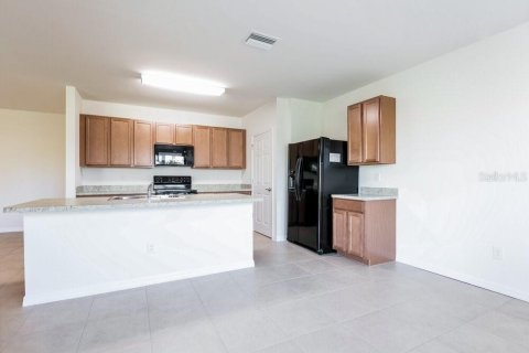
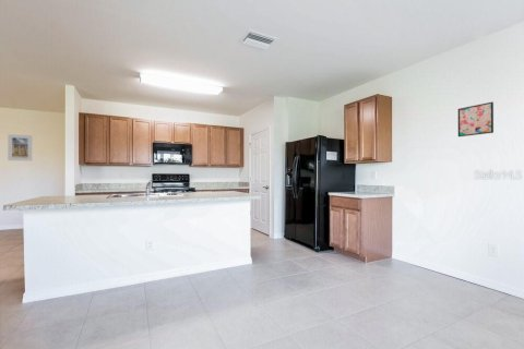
+ wall art (474, 120)
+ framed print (20, 147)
